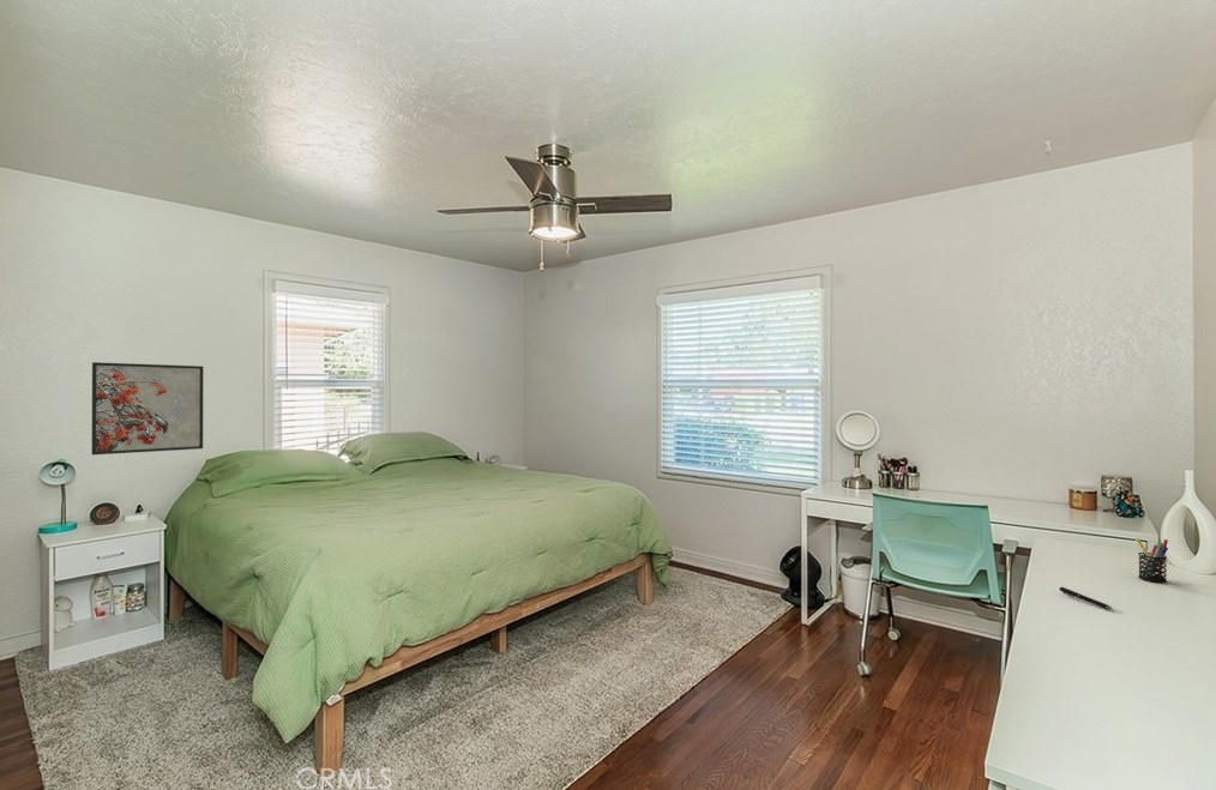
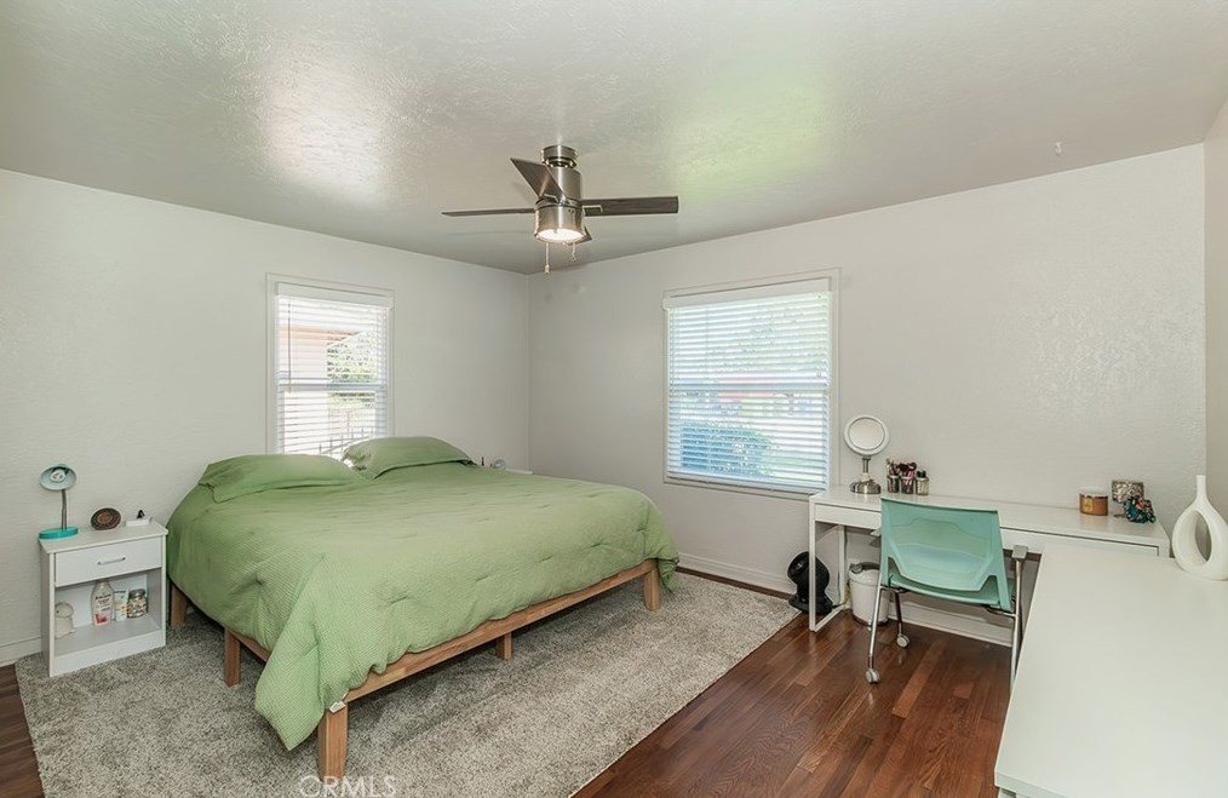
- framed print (150, 408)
- pen (1085, 598)
- pen holder (1155, 557)
